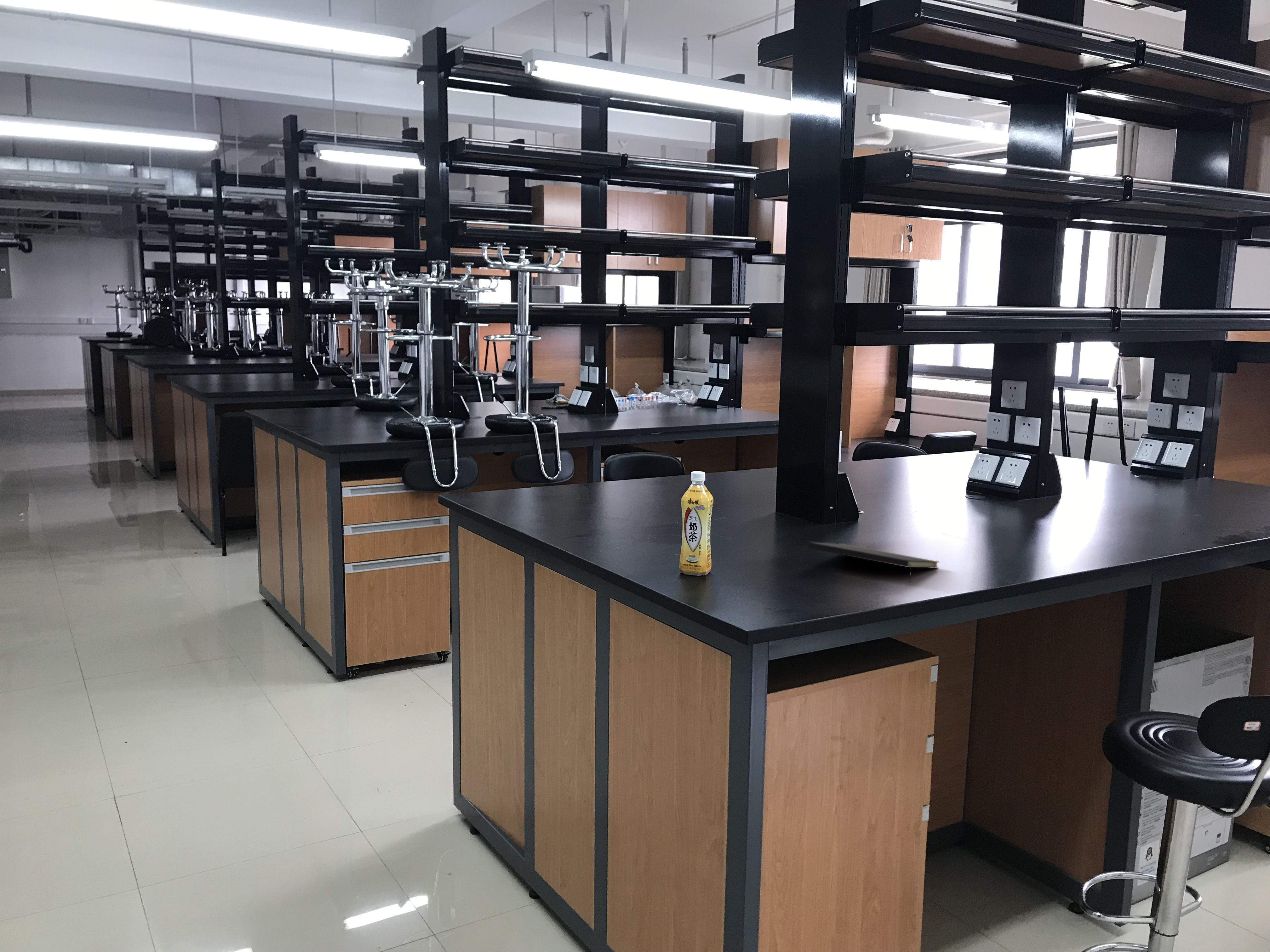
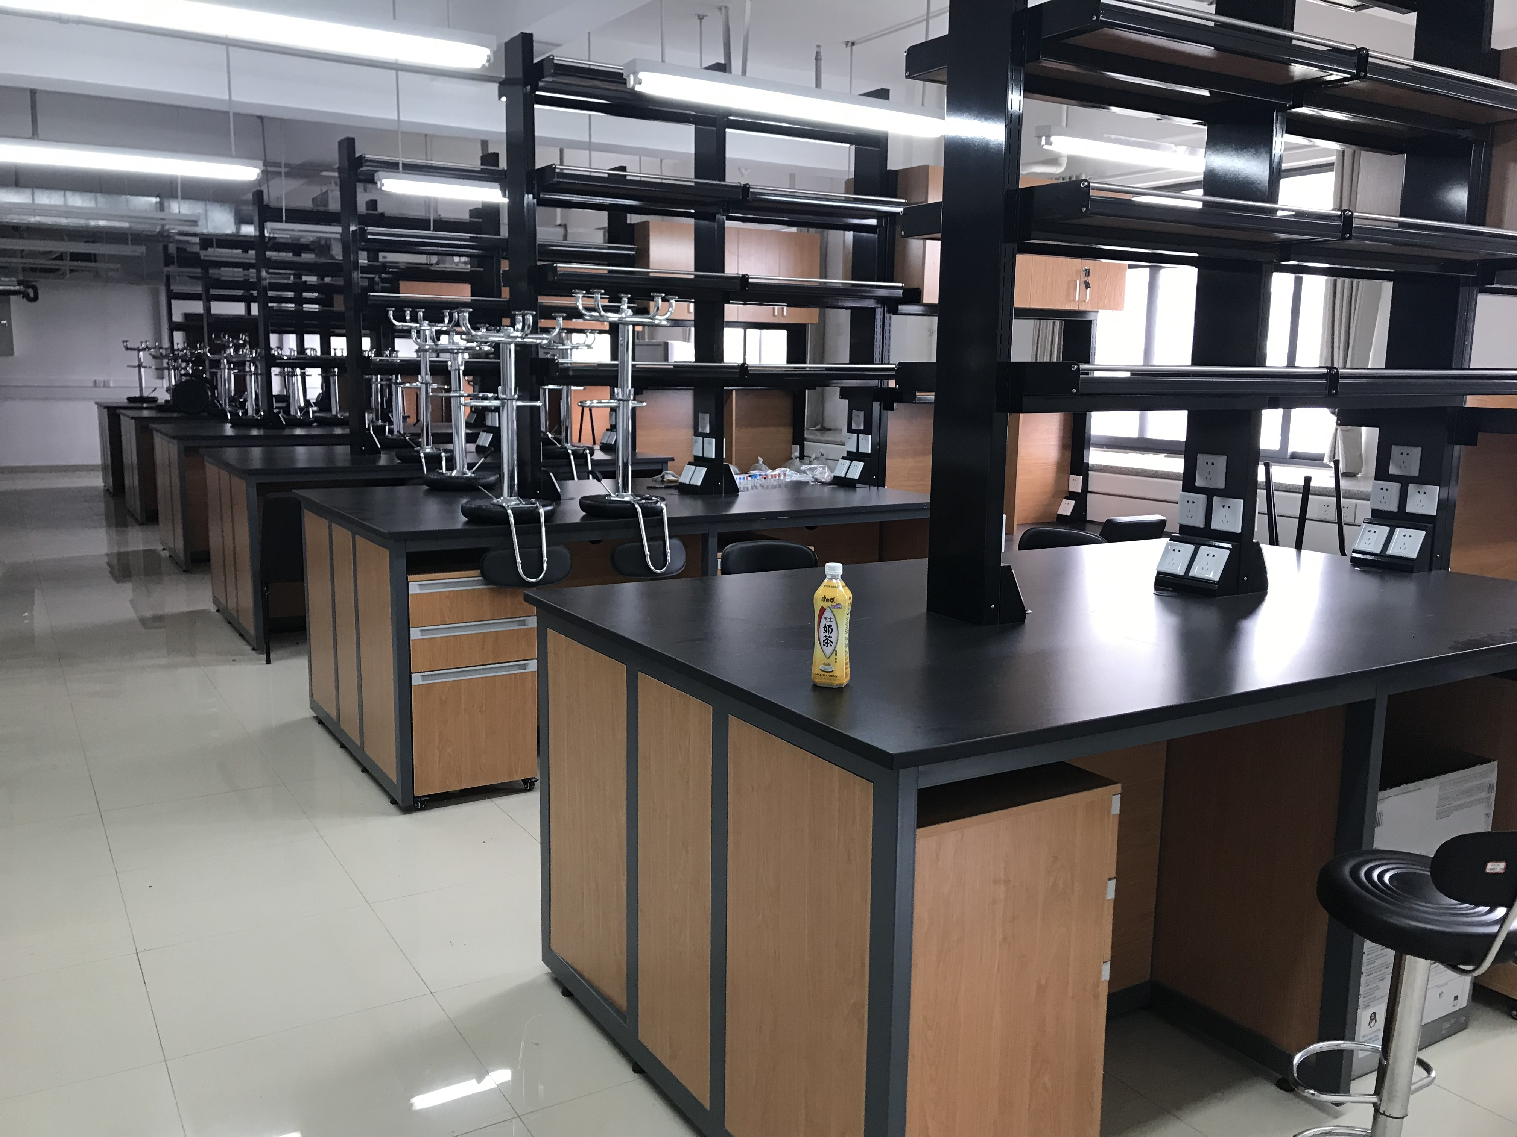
- notepad (873, 555)
